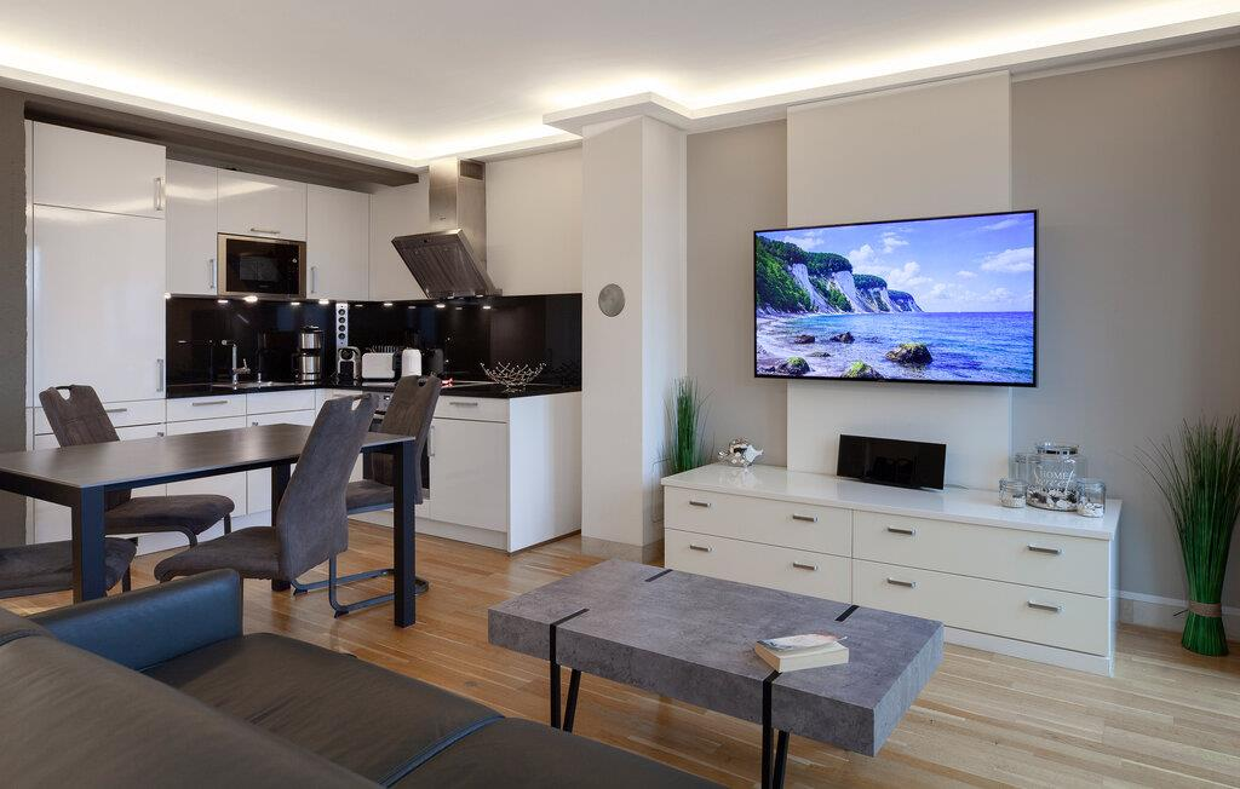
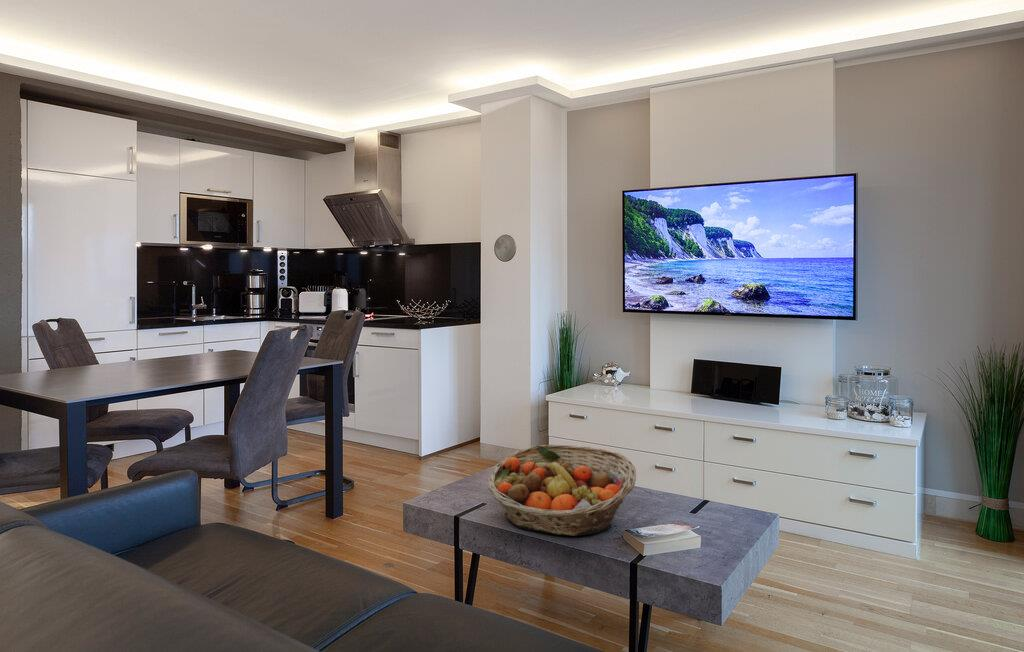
+ fruit basket (560, 487)
